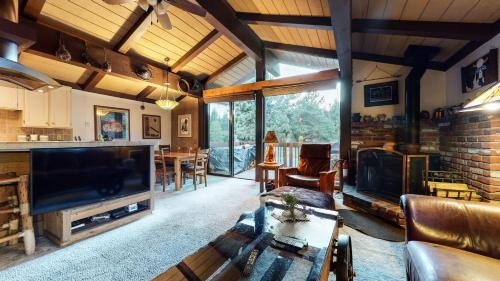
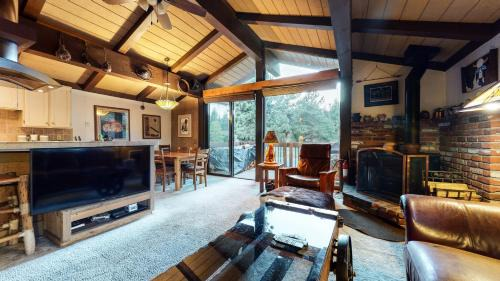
- remote control (251, 261)
- plant (292, 205)
